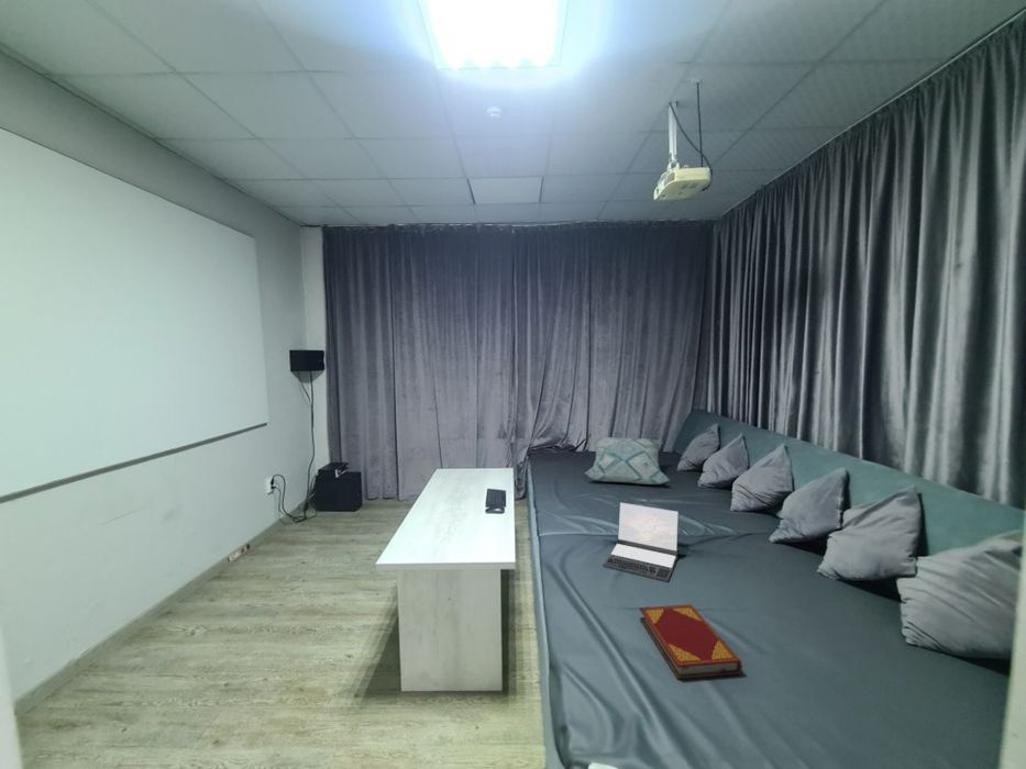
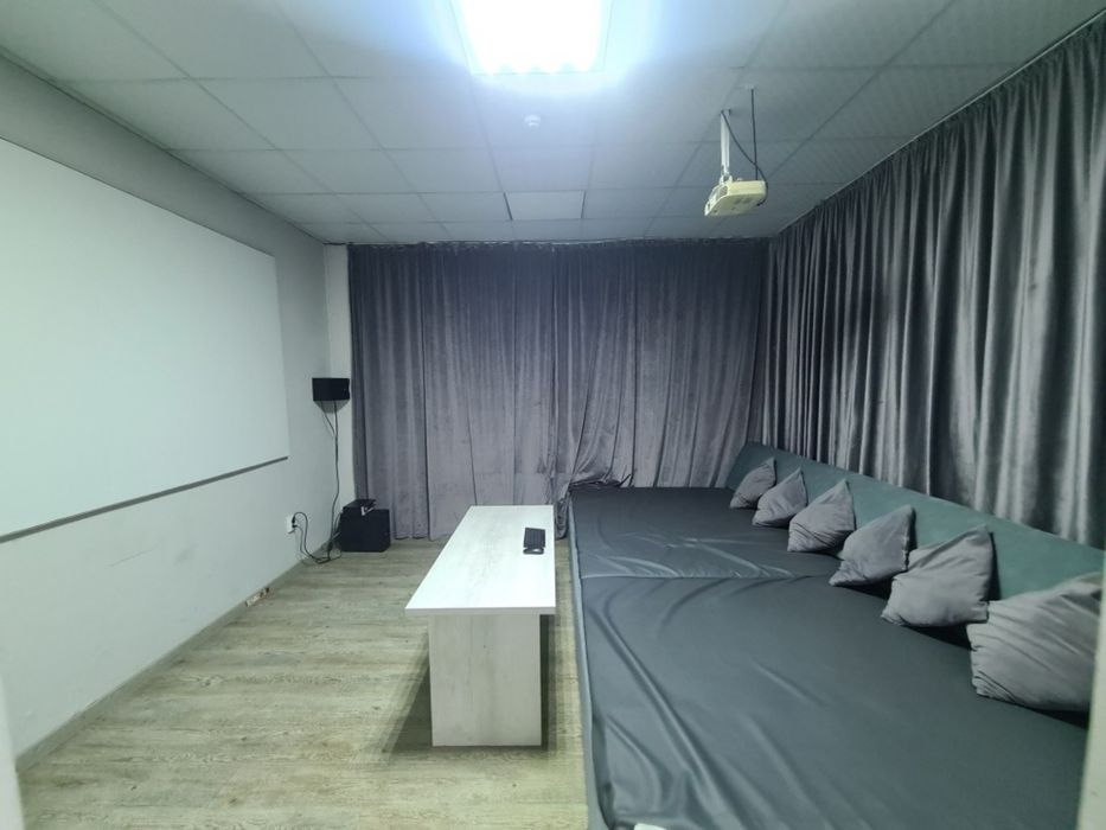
- hardback book (685, 637)
- decorative pillow (626, 459)
- laptop (641, 537)
